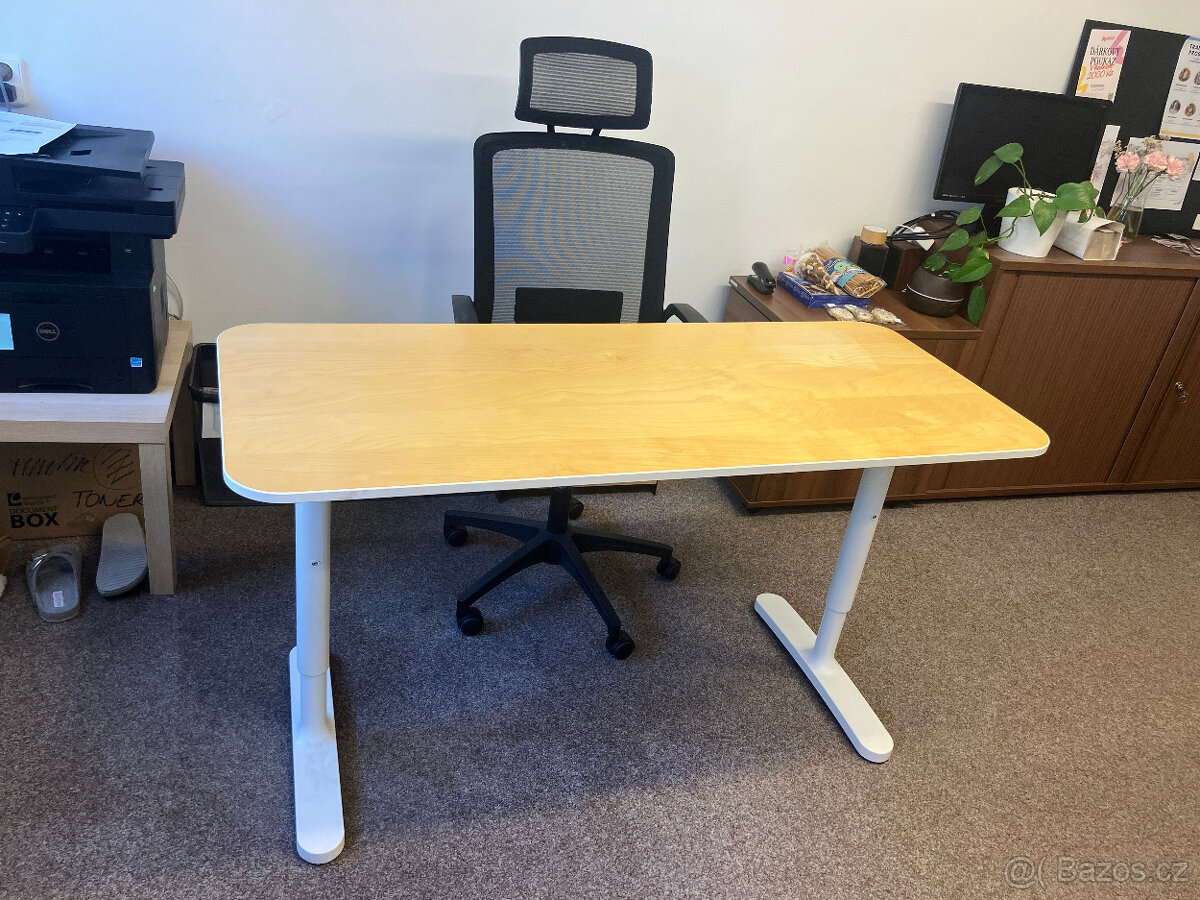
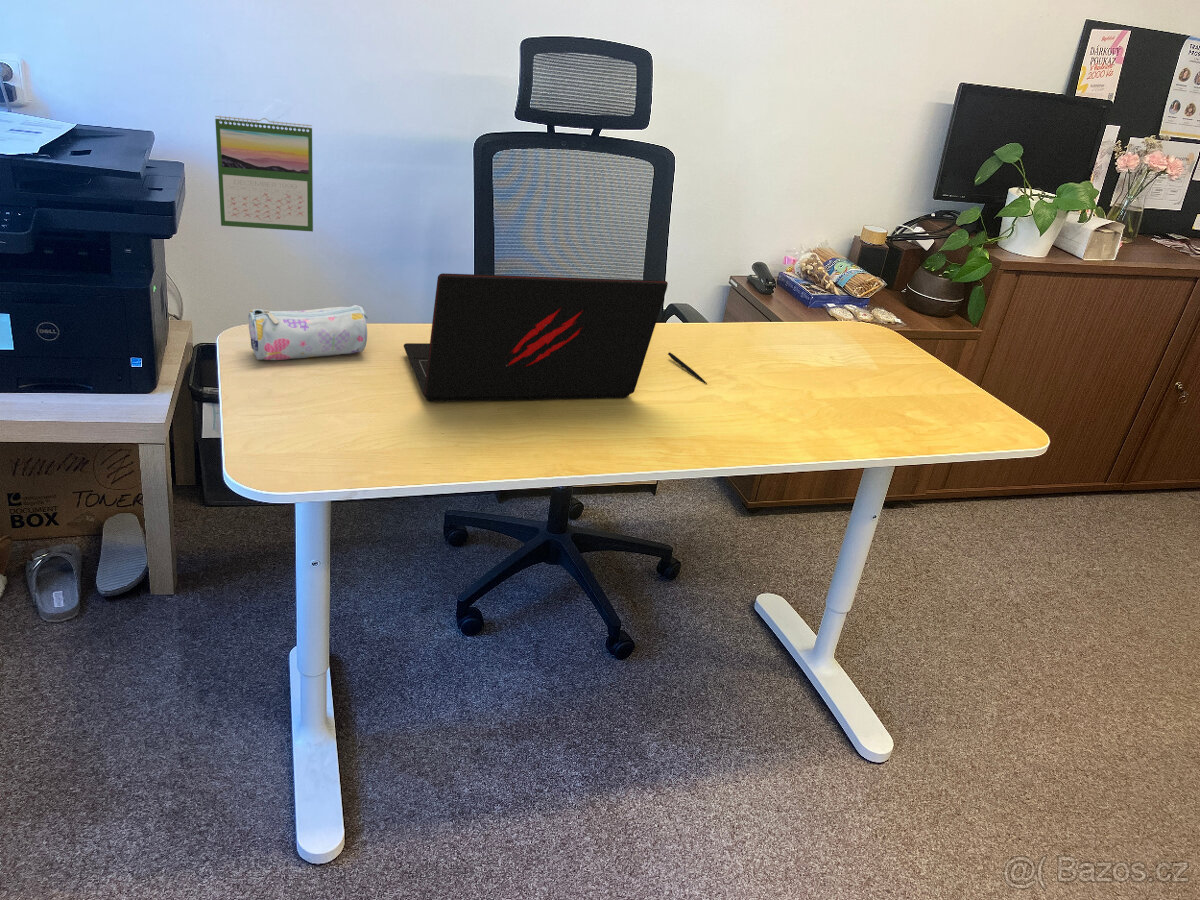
+ pencil case (308, 330)
+ calendar (266, 174)
+ laptop (526, 319)
+ pen (687, 367)
